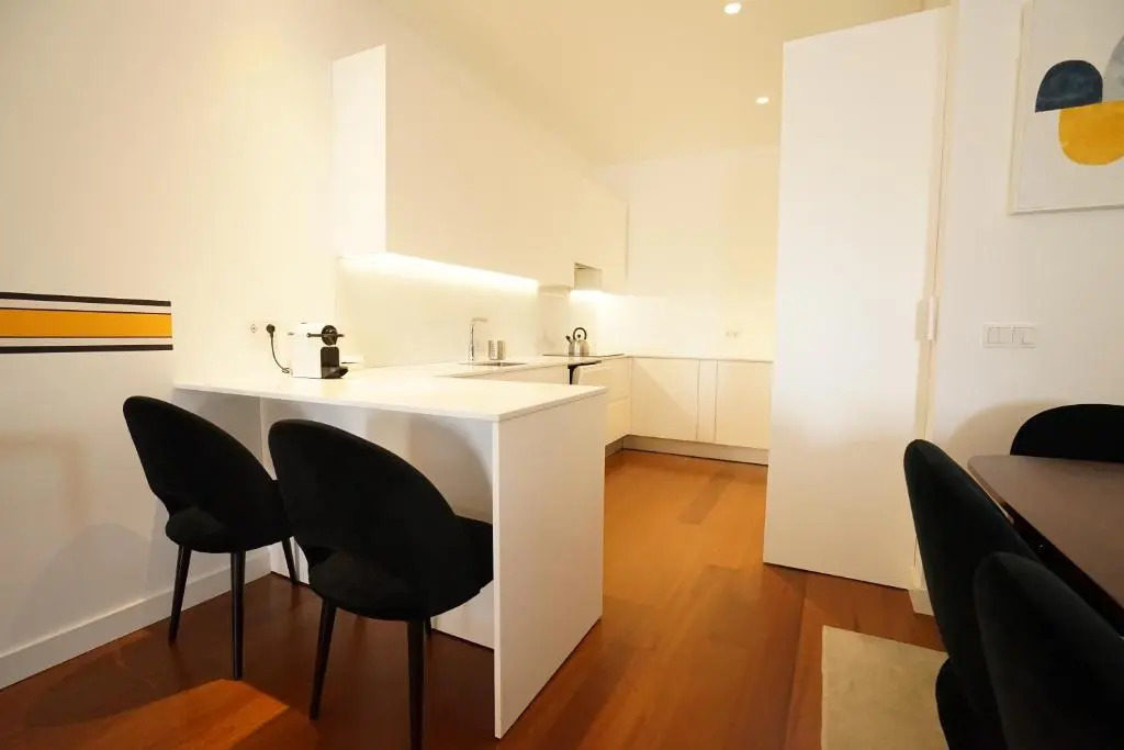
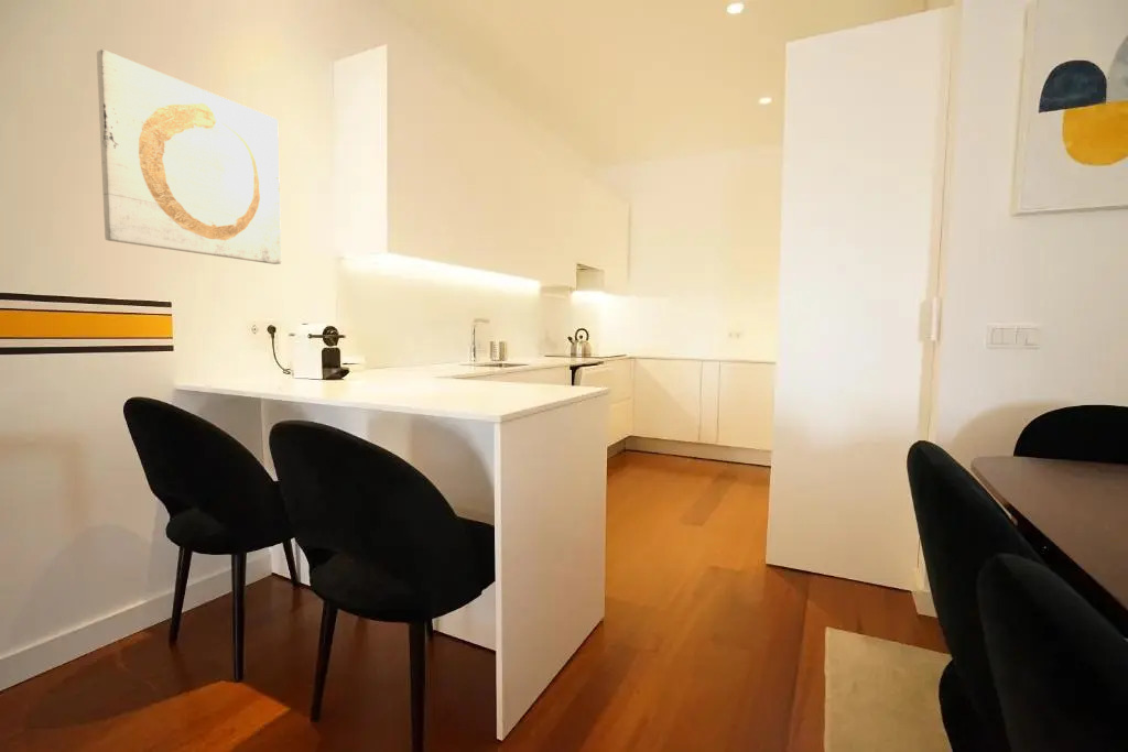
+ wall art (200, 172)
